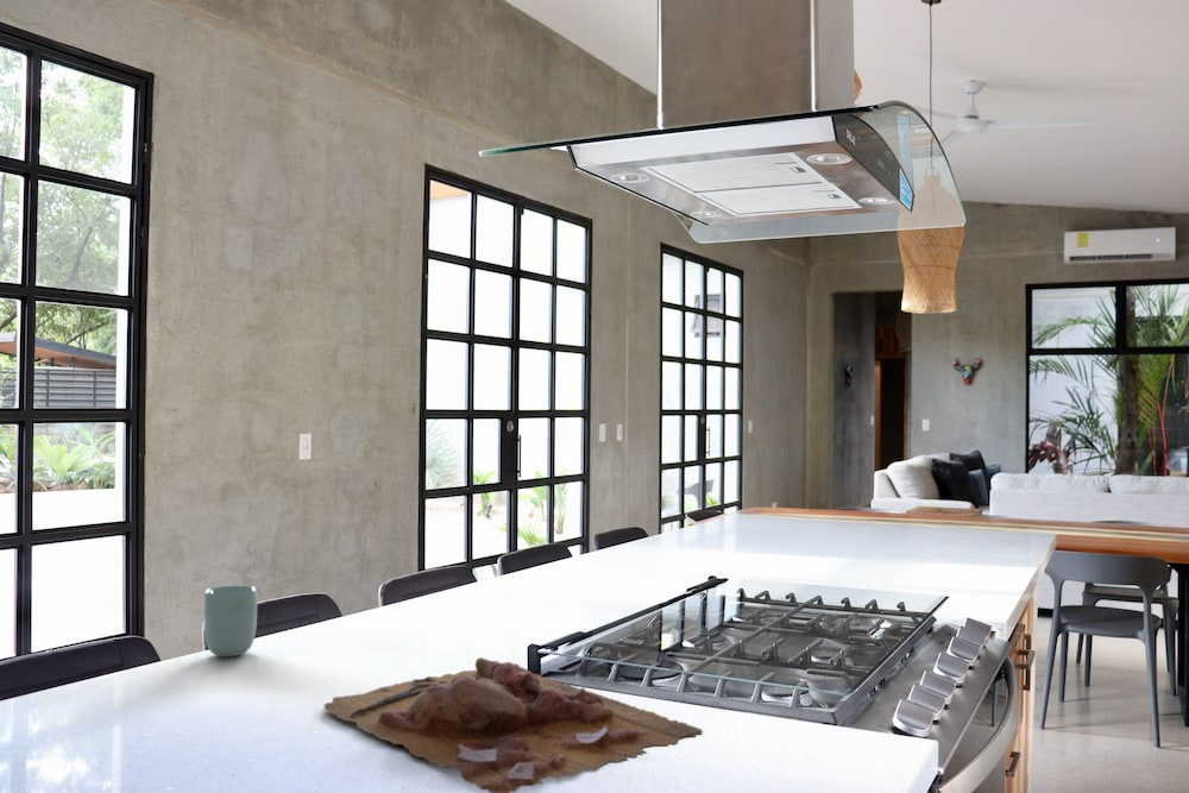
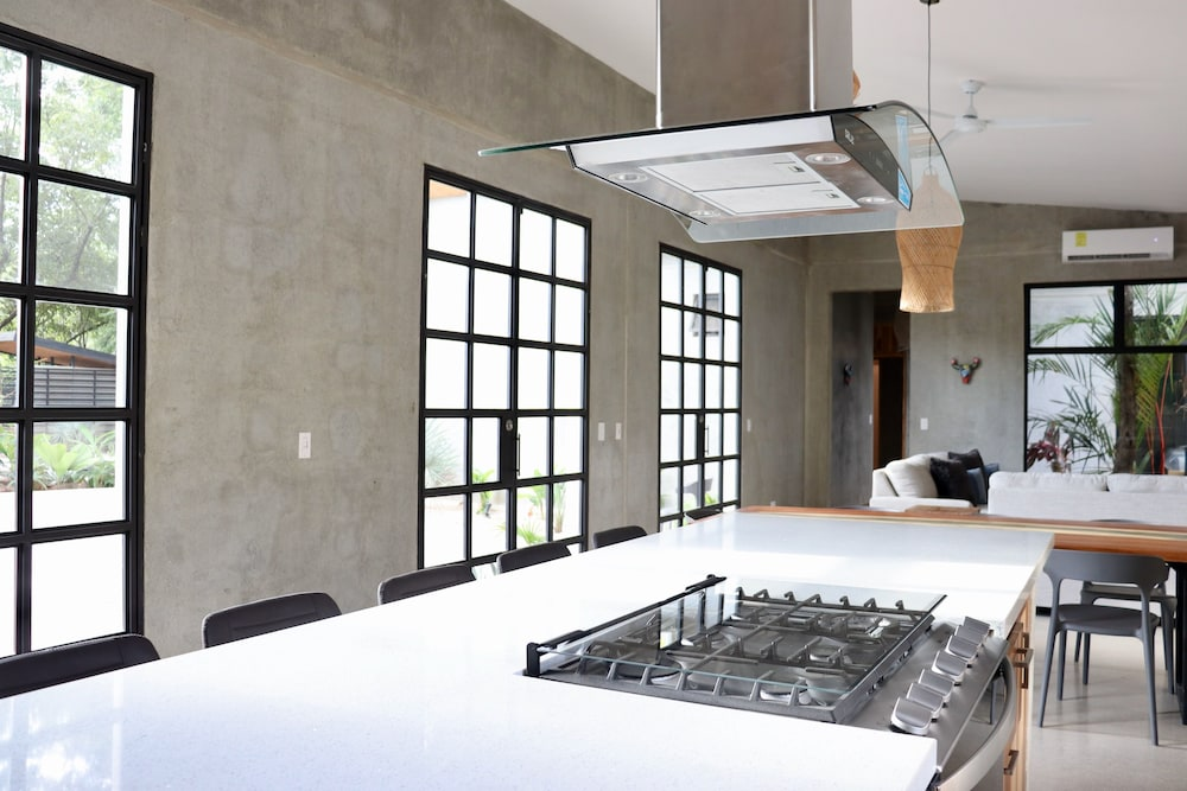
- cup (229, 621)
- cutting board (499, 692)
